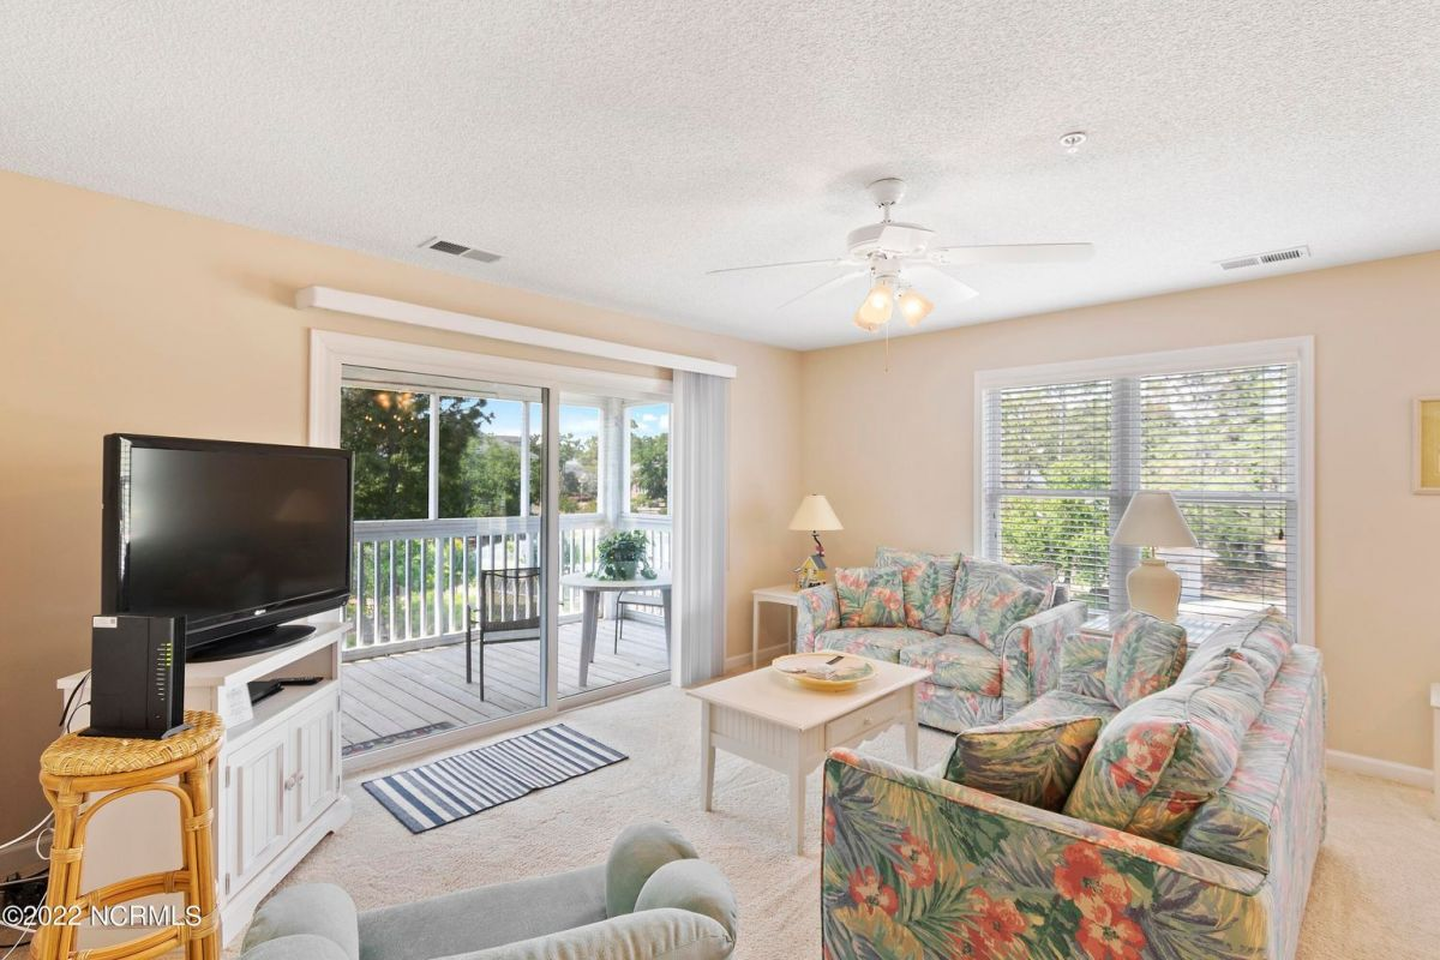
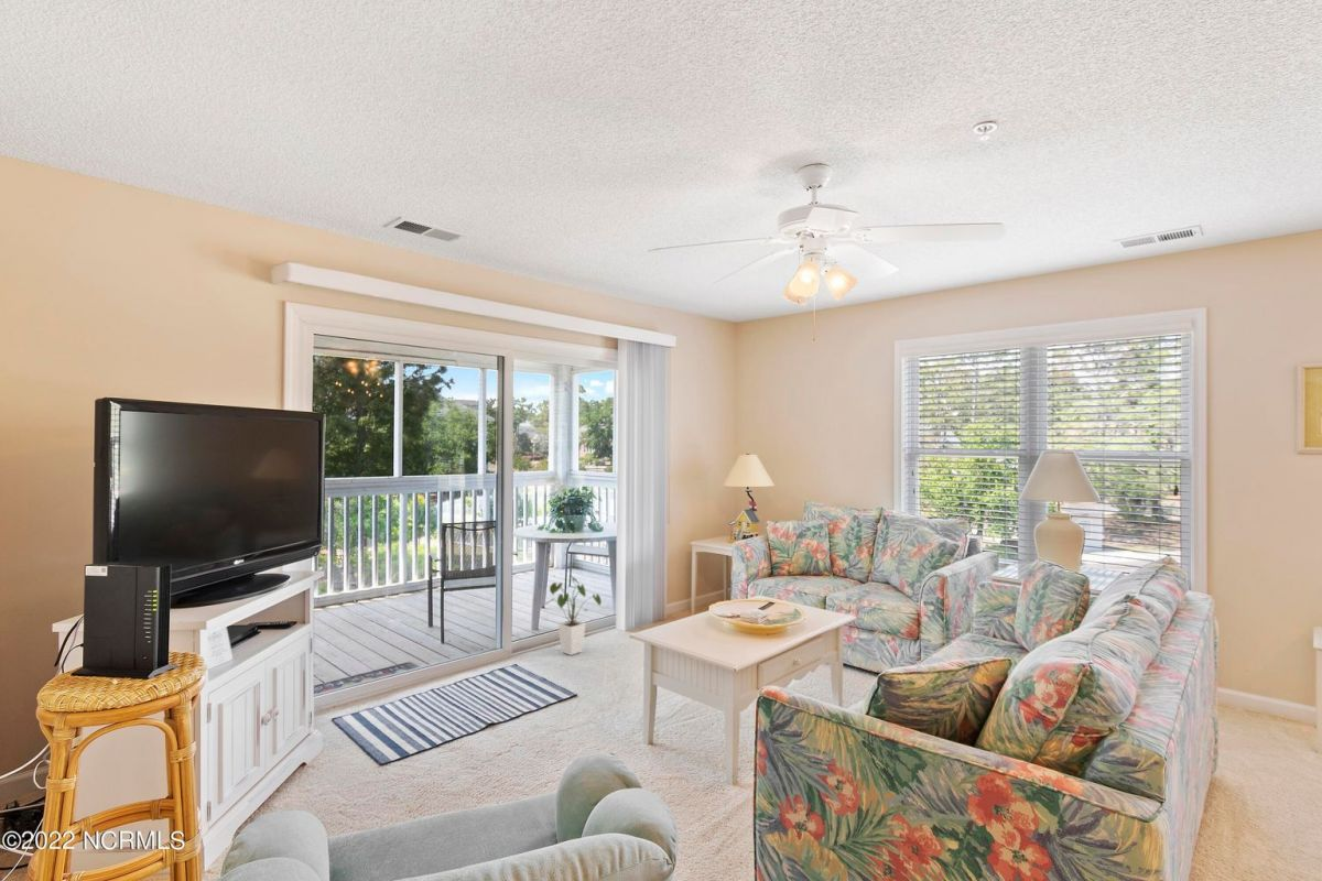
+ house plant (576, 614)
